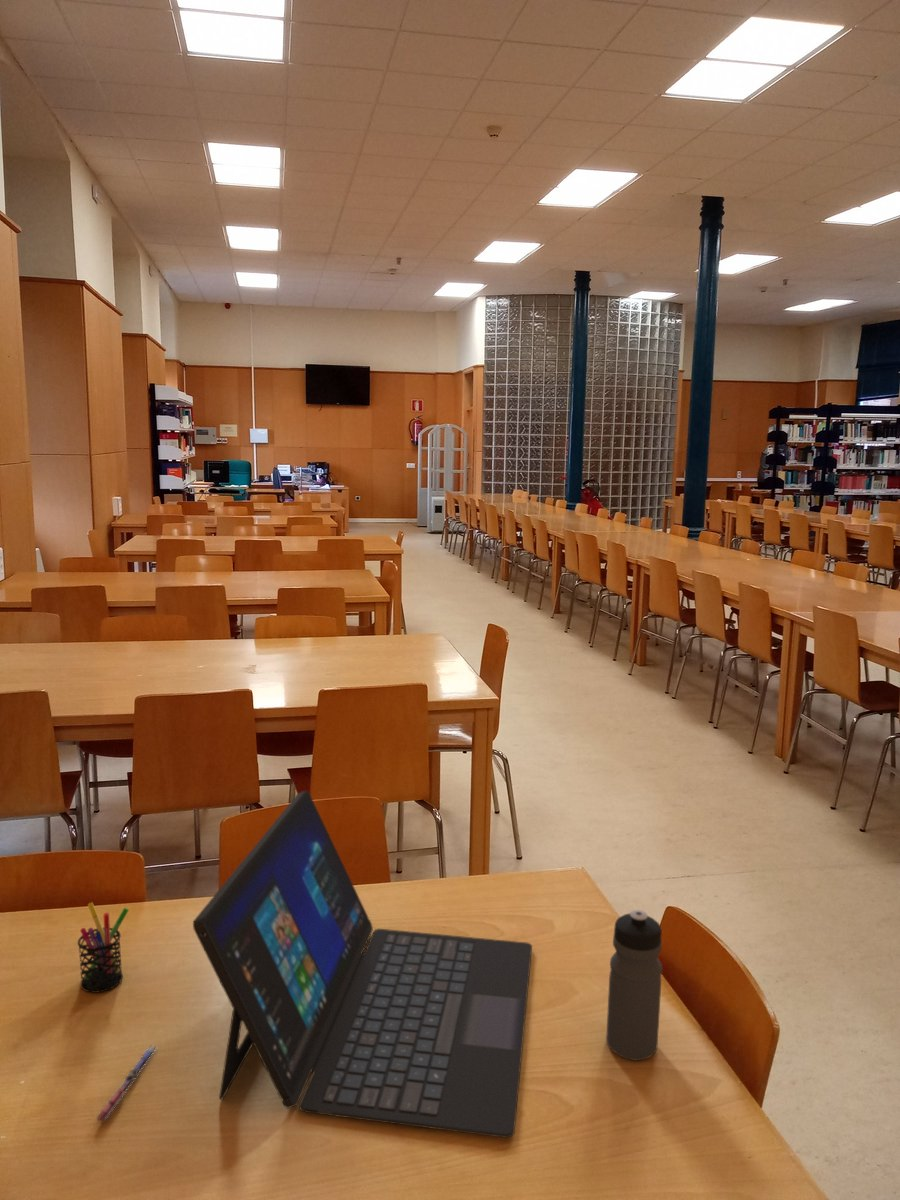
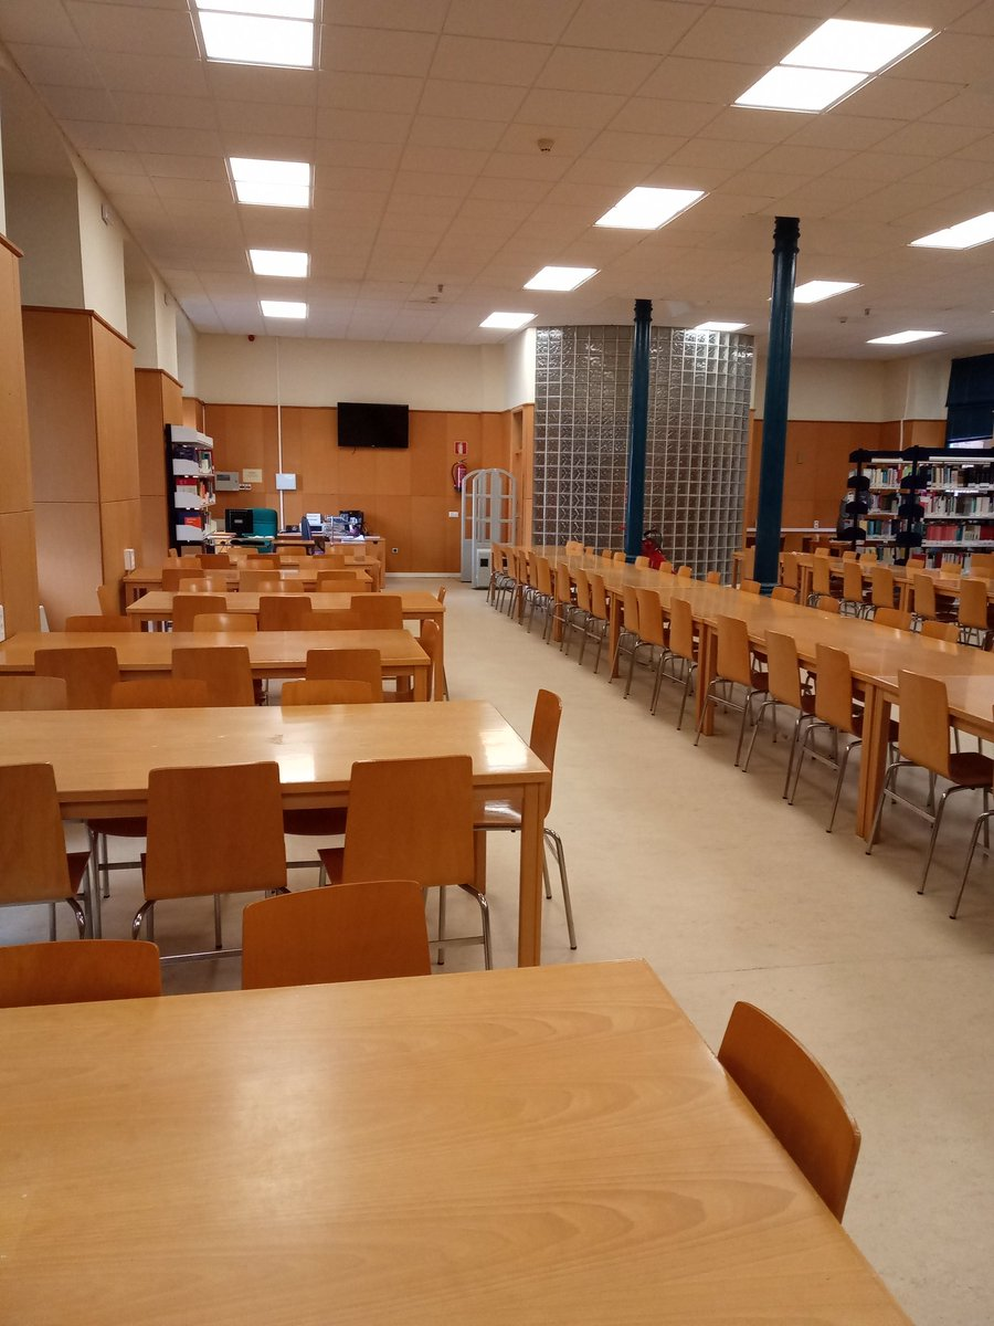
- pen holder (105, 942)
- pen (128, 1079)
- water bottle (635, 980)
- laptop (388, 934)
